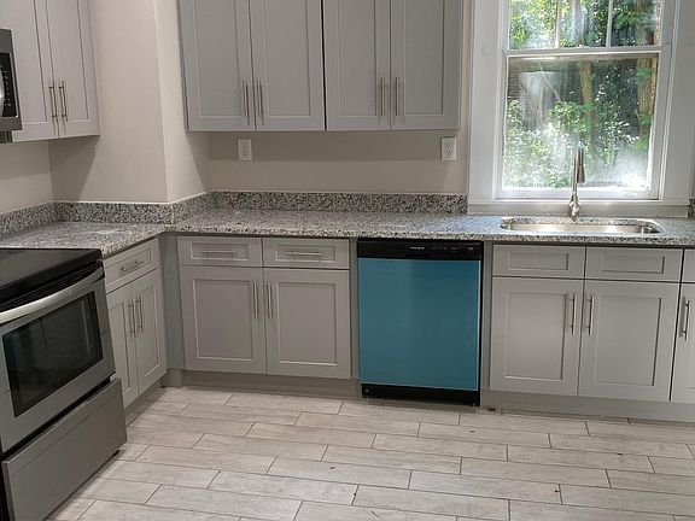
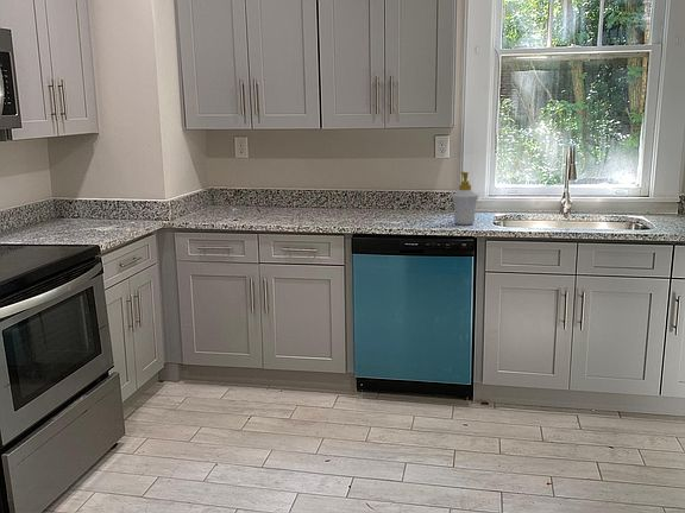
+ soap bottle (464, 197)
